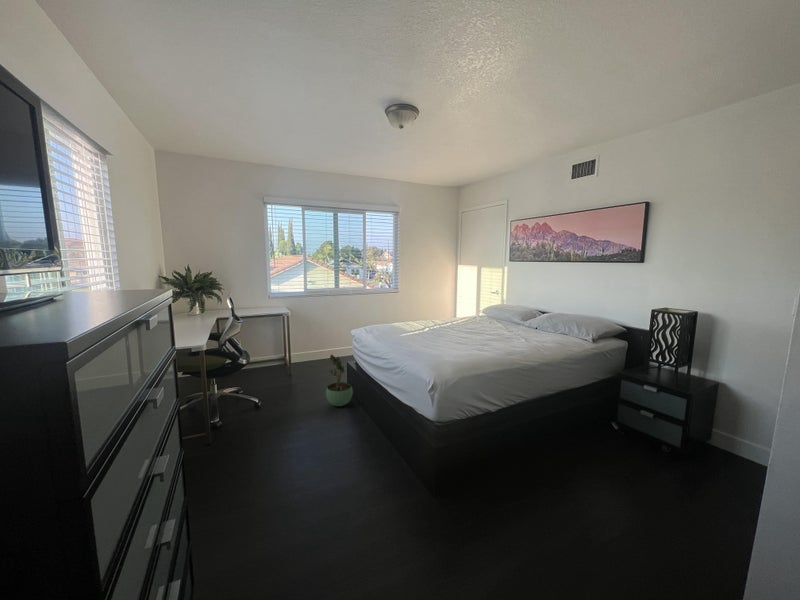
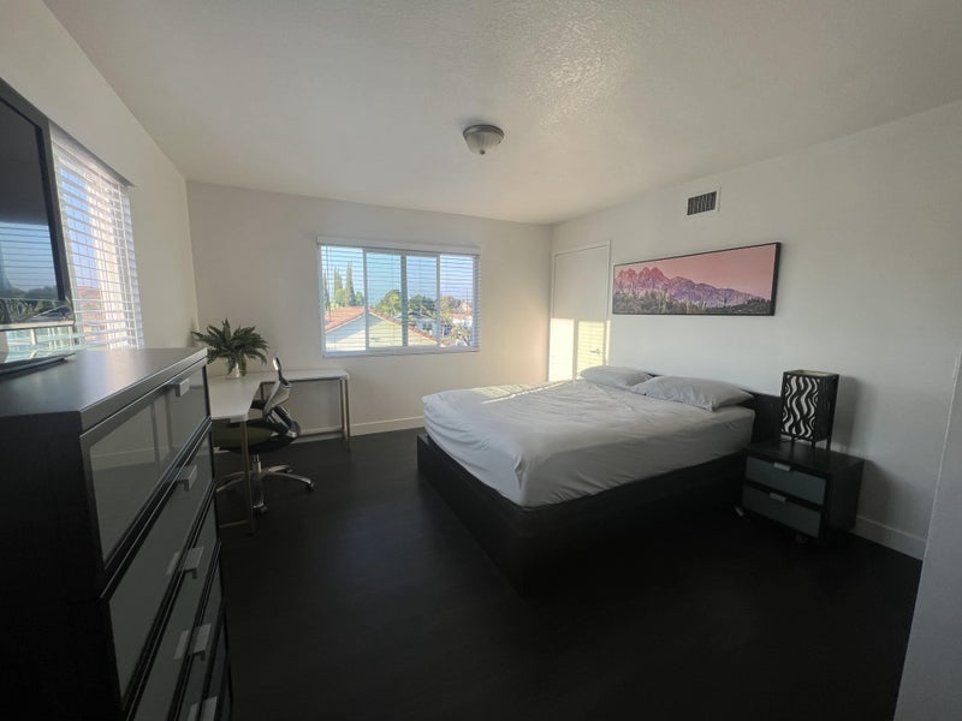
- potted plant (339, 380)
